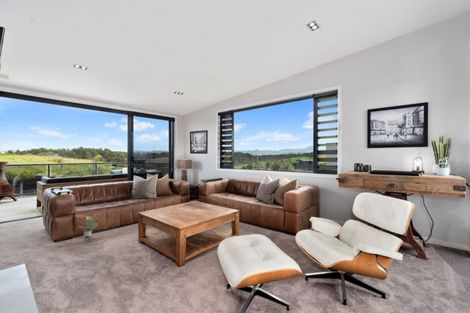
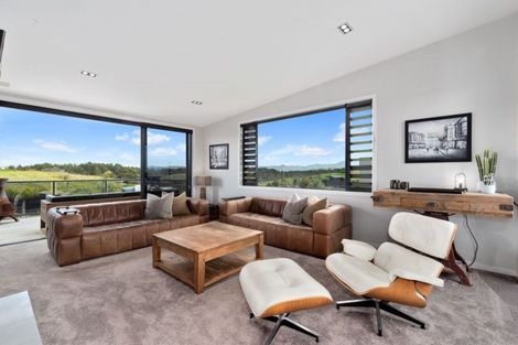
- potted plant (88, 227)
